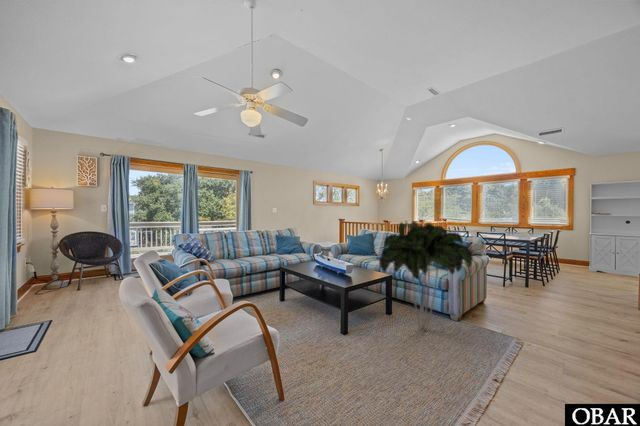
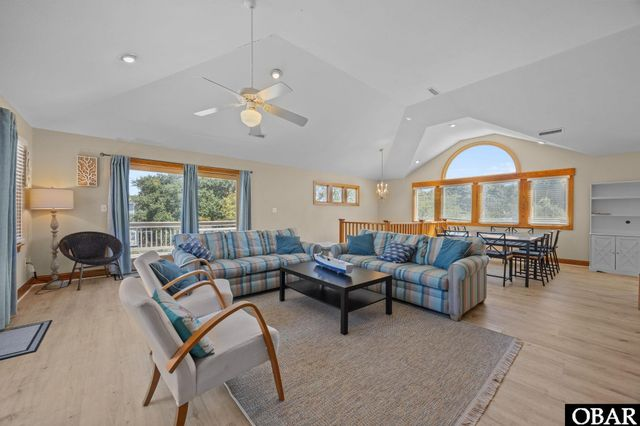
- indoor plant (423, 273)
